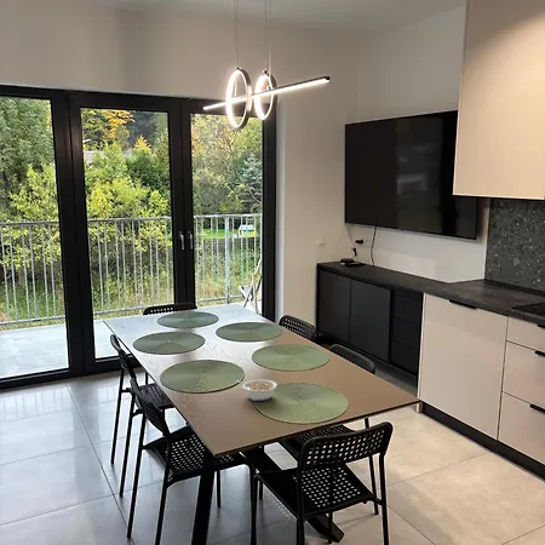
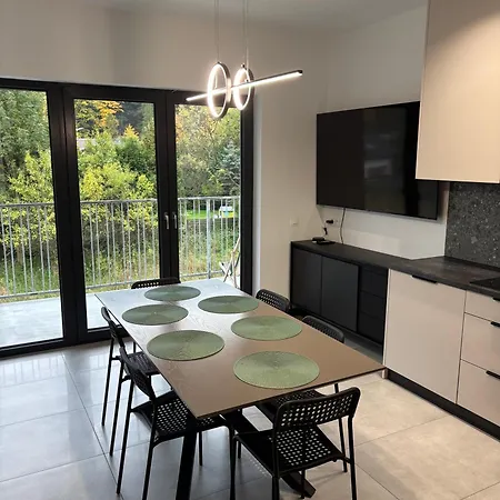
- legume (258, 389)
